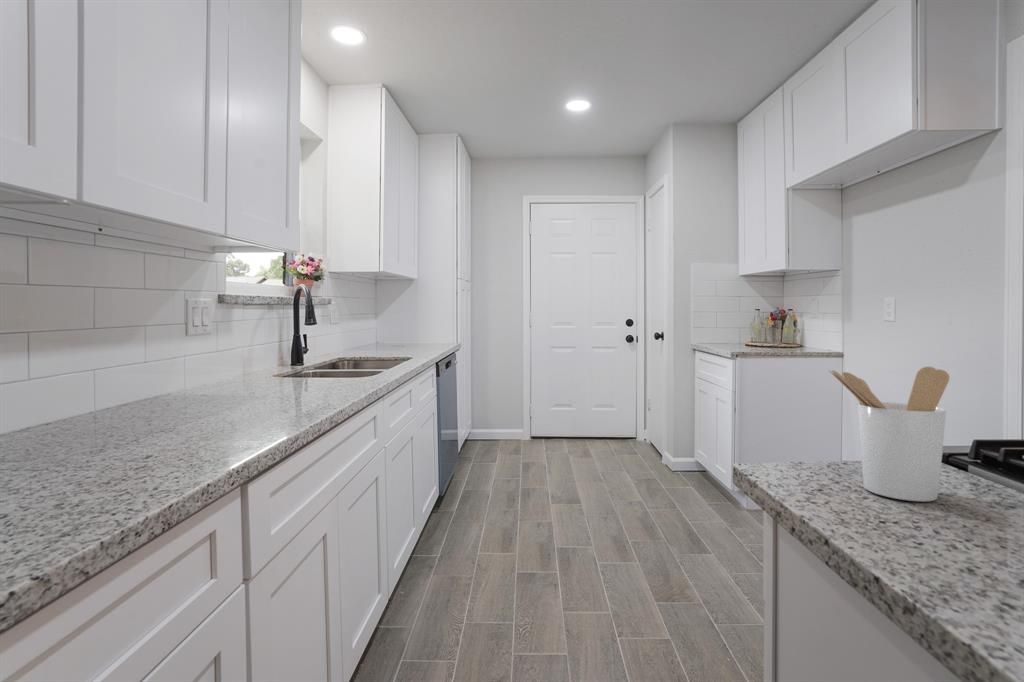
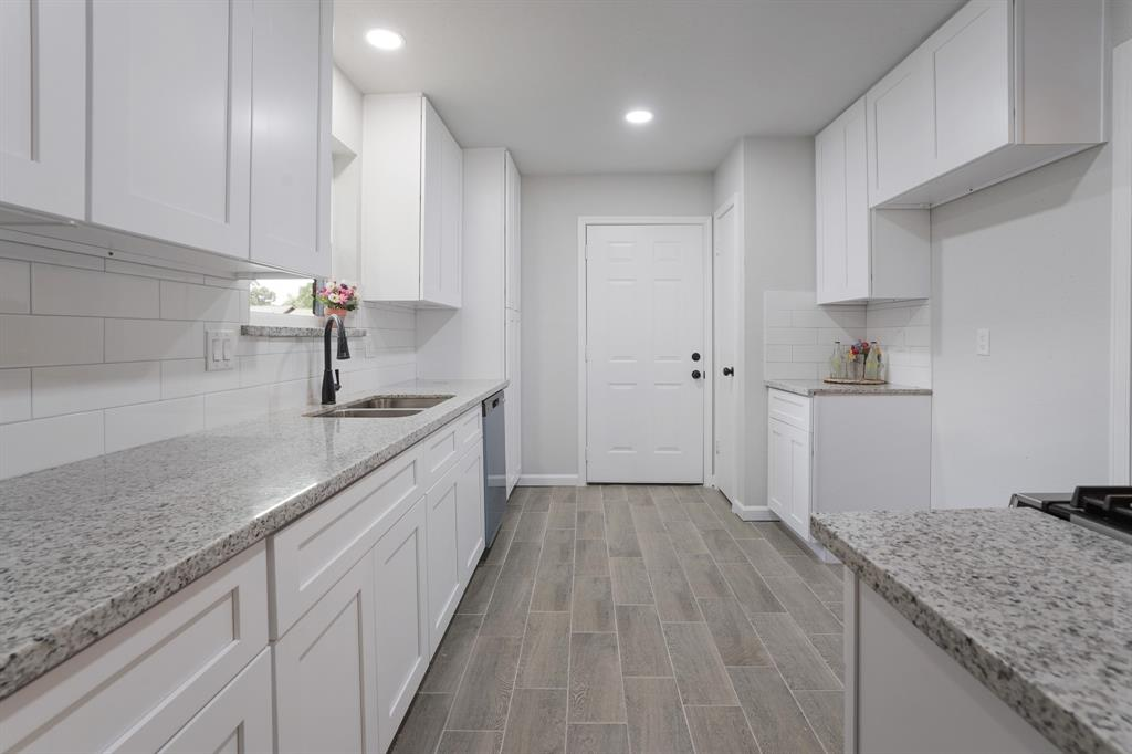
- utensil holder (882, 428)
